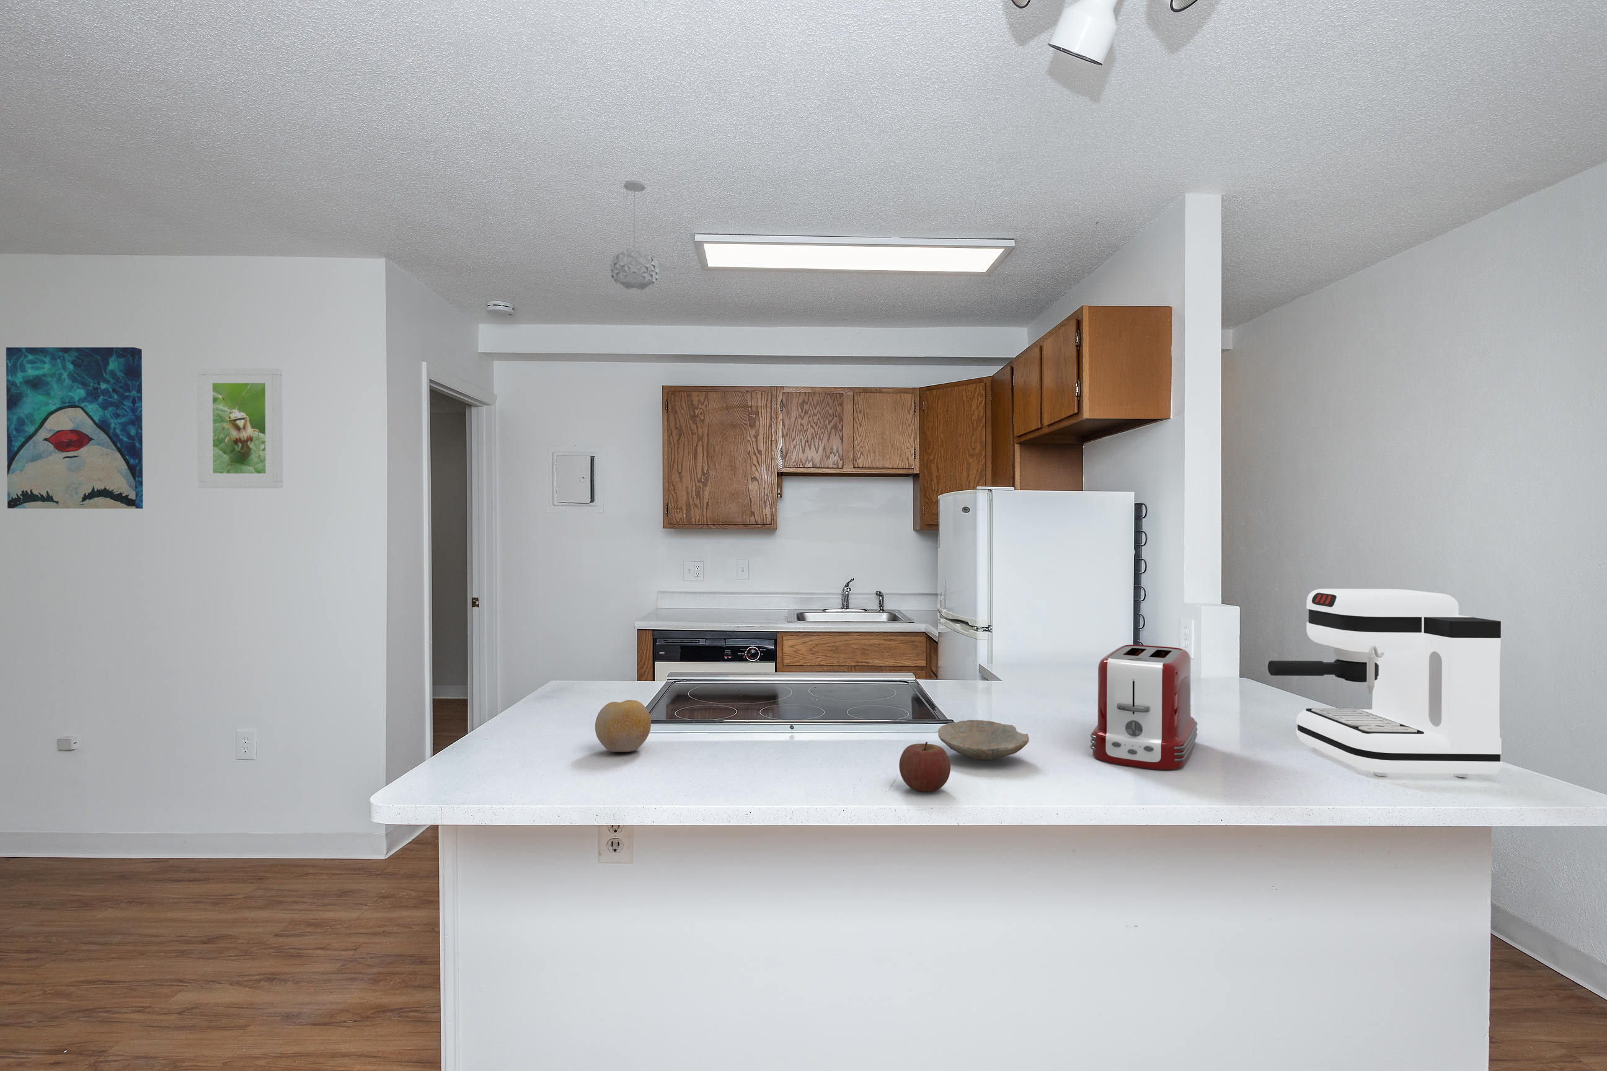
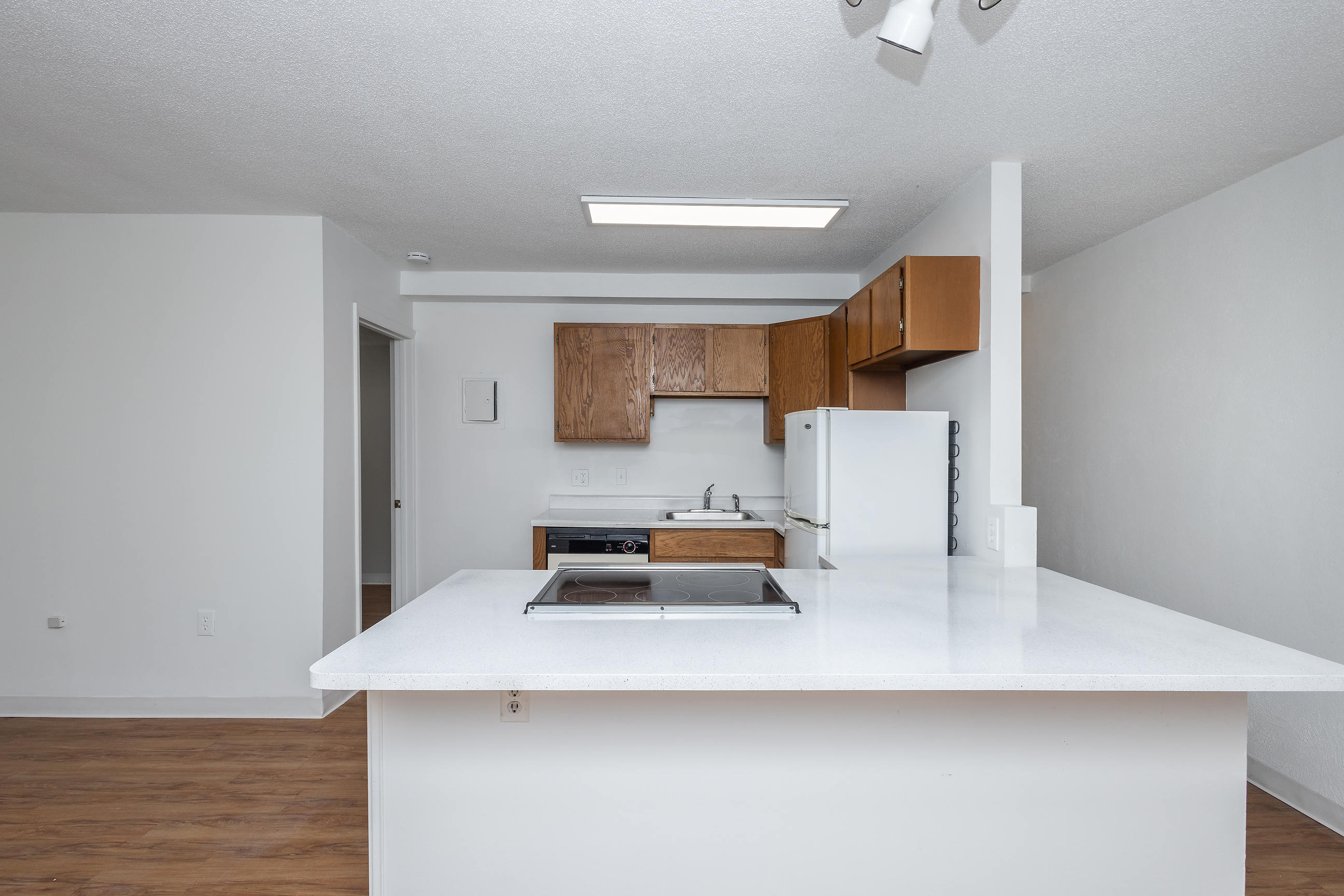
- apple (924, 765)
- pendant light (634, 234)
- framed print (240, 428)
- bowl (982, 743)
- toaster (1145, 700)
- wall art (74, 428)
- coffee maker (1385, 677)
- fruit (623, 726)
